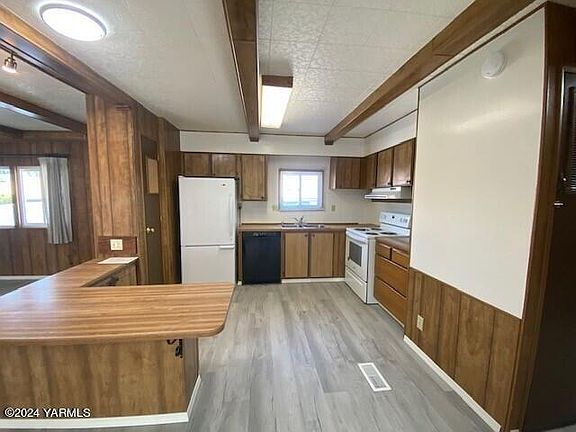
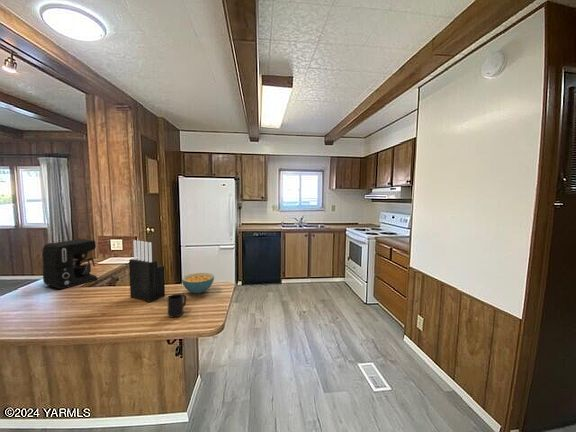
+ coffee maker (73, 261)
+ cereal bowl (198, 284)
+ knife block (148, 268)
+ mug (178, 303)
